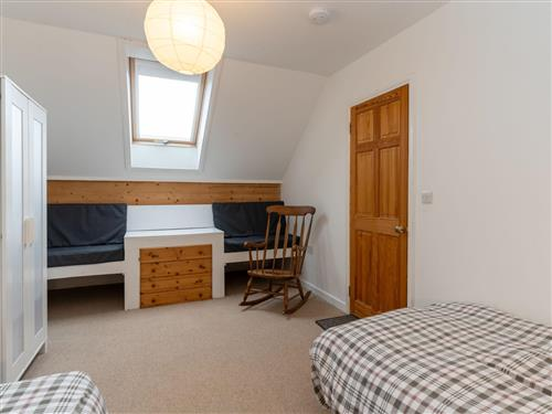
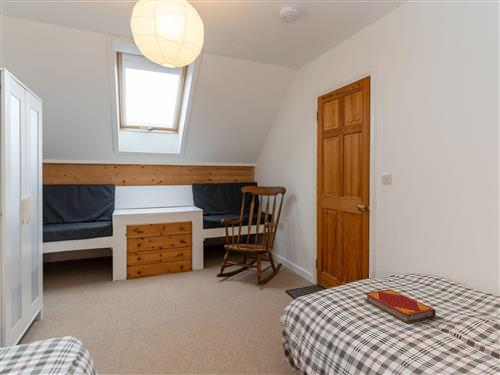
+ hardback book (397, 304)
